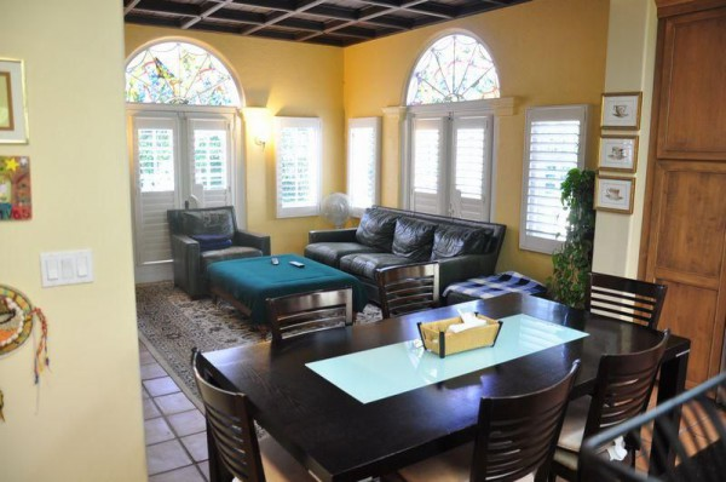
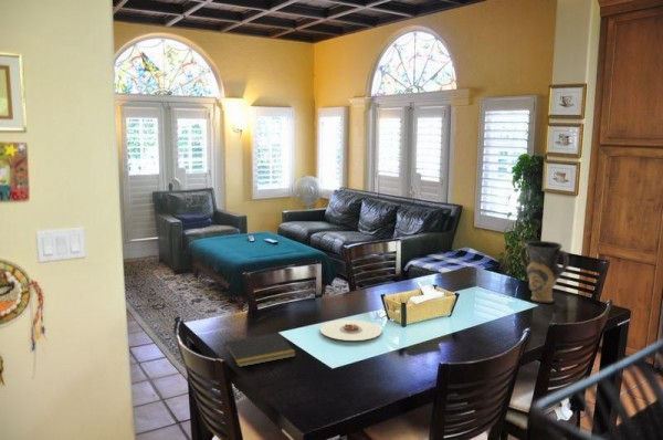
+ notepad (260, 348)
+ plate (350, 326)
+ vase (543, 272)
